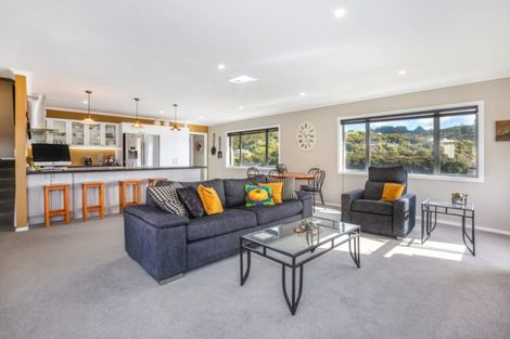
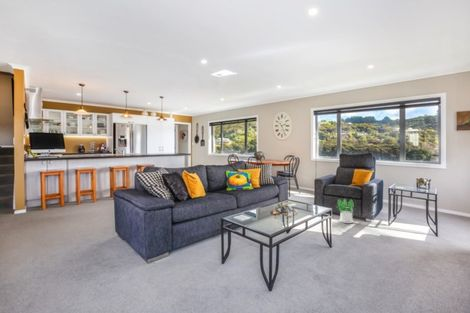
+ potted plant (344, 209)
